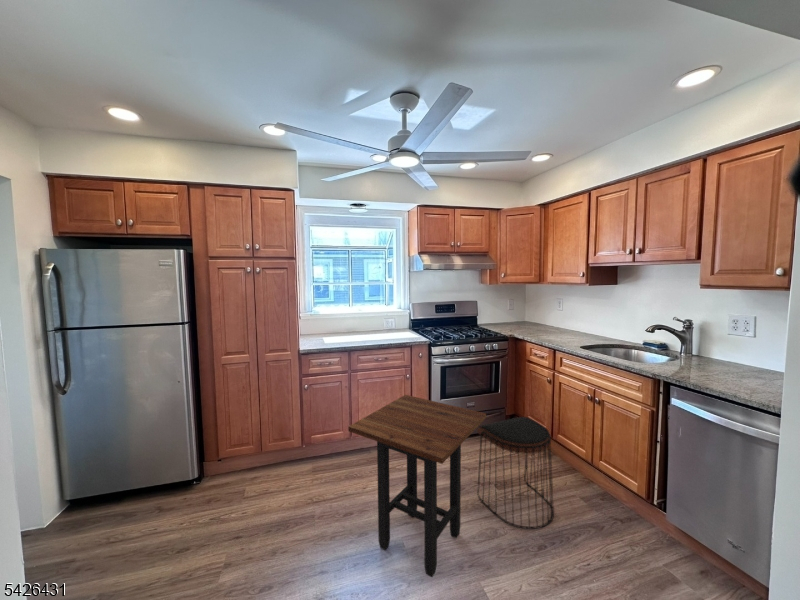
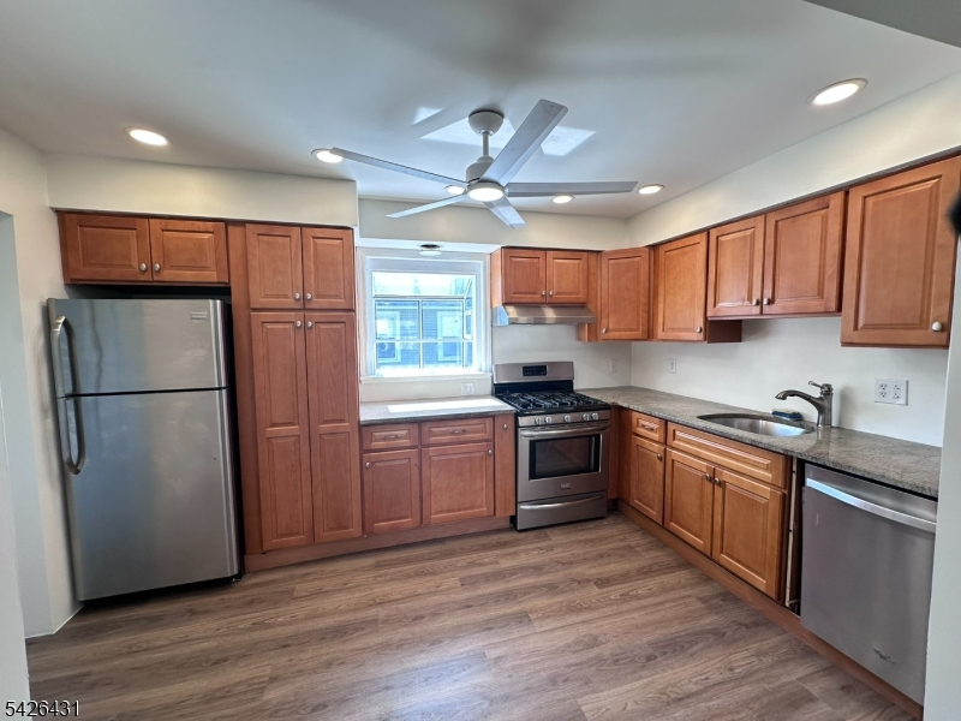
- side table (416, 481)
- stool (519, 468)
